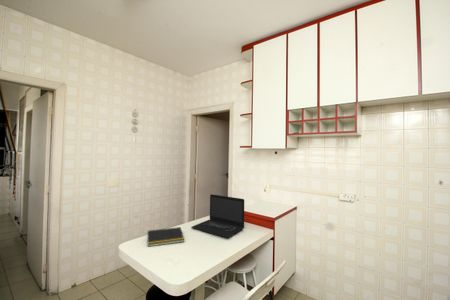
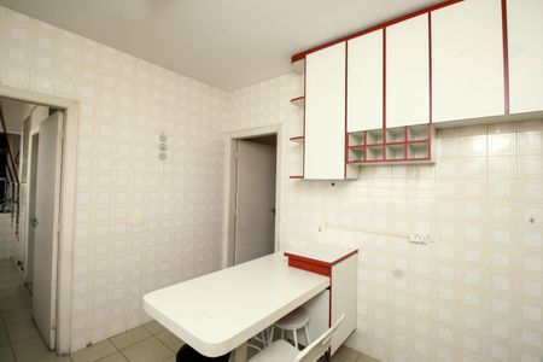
- laptop (217, 213)
- notepad (165, 236)
